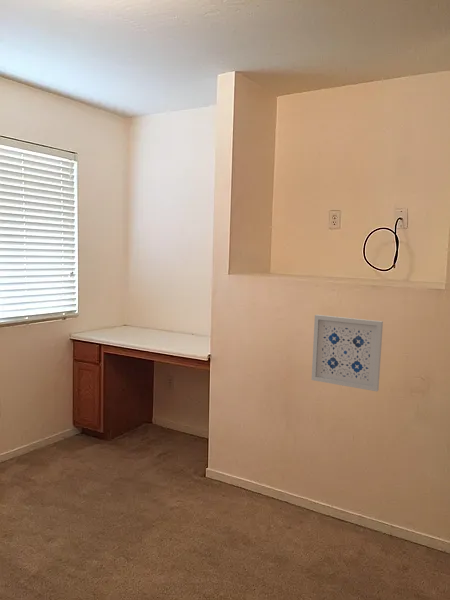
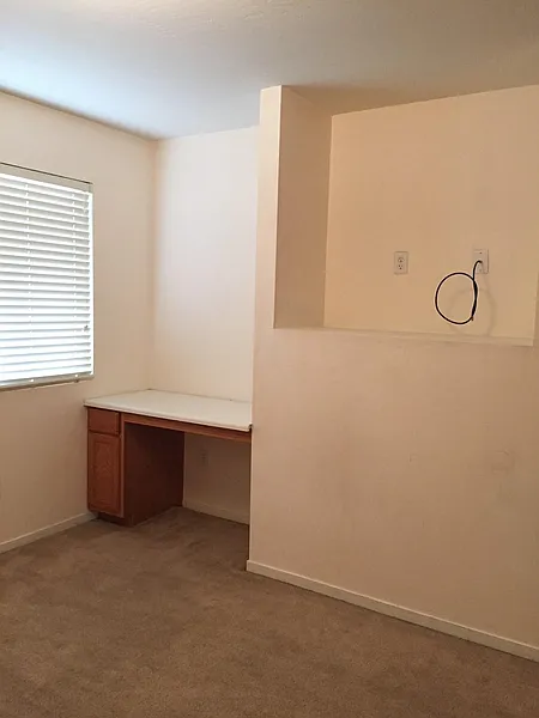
- wall art (345, 351)
